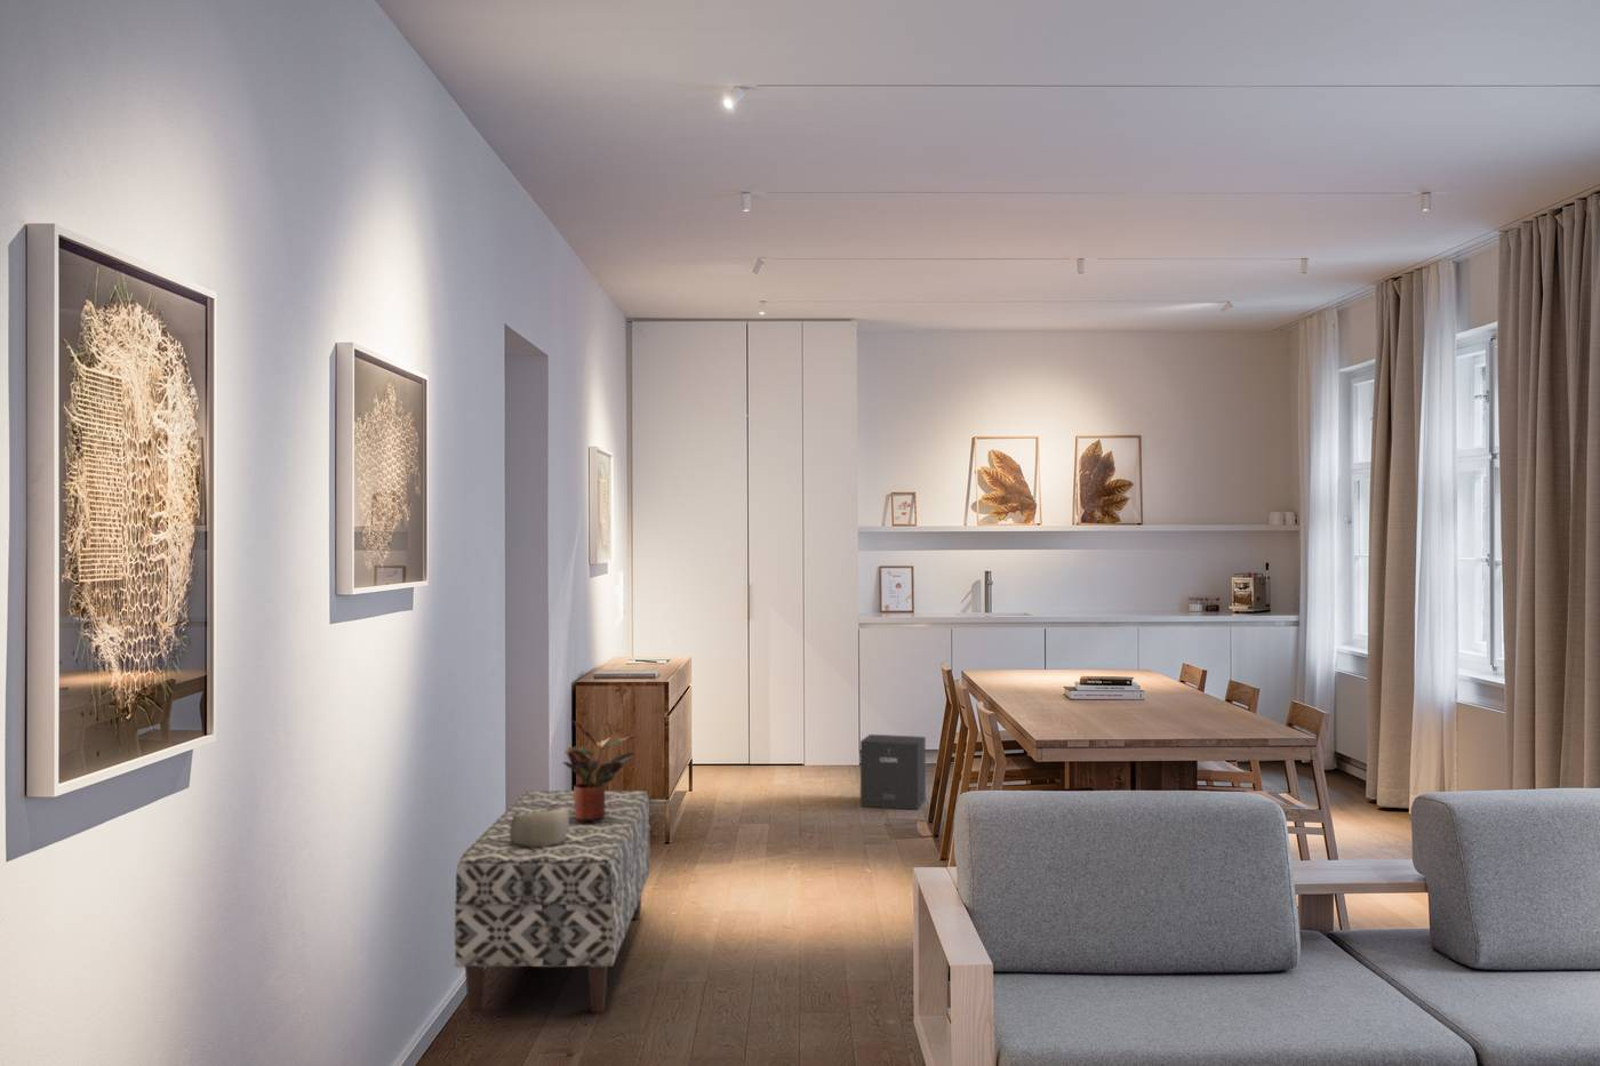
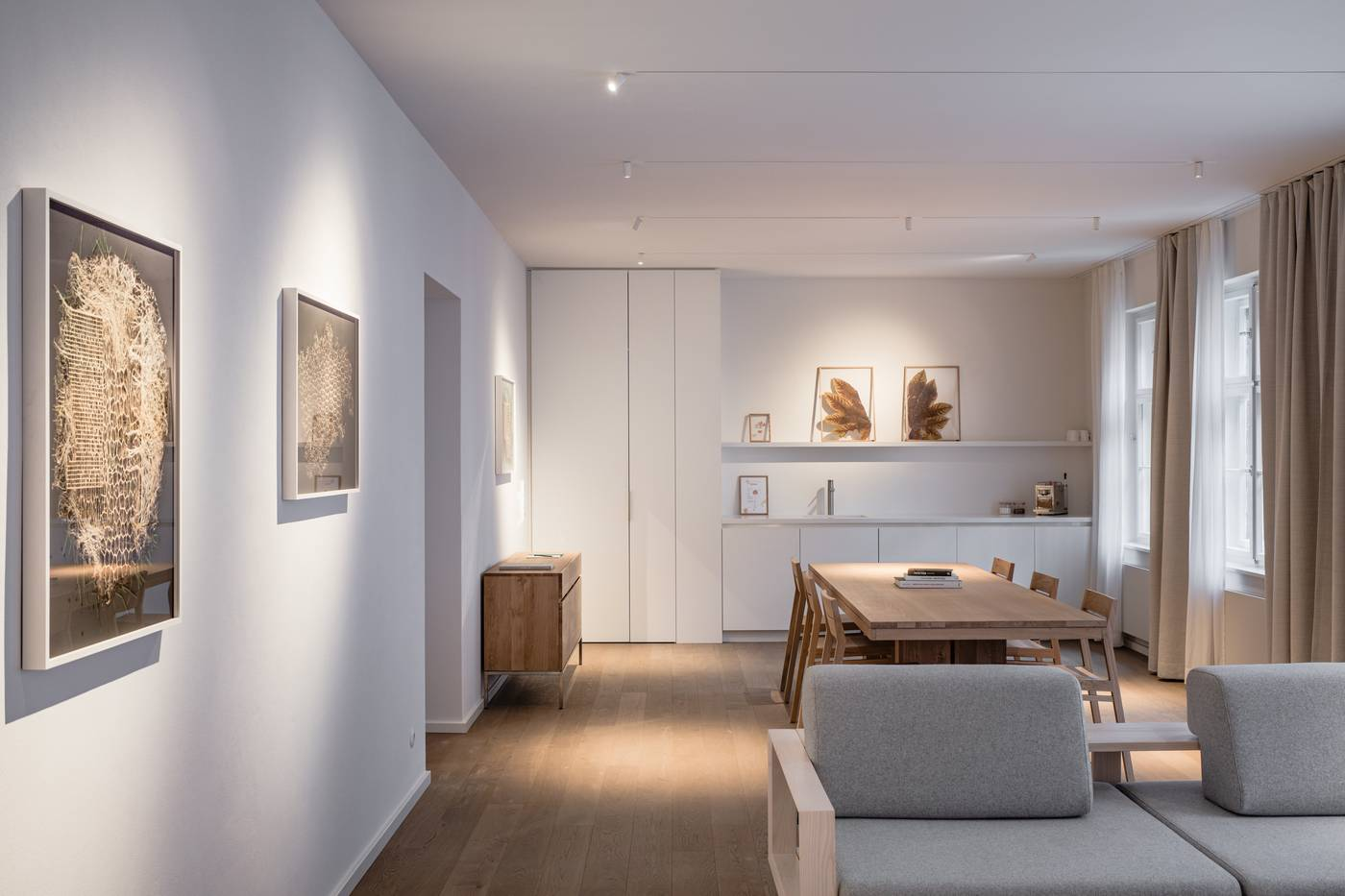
- bench (564, 890)
- potted plant (600, 766)
- speaker (892, 771)
- decorative bowl (541, 823)
